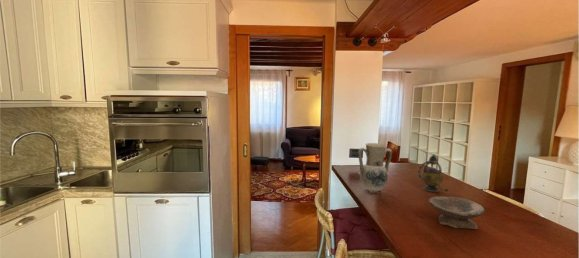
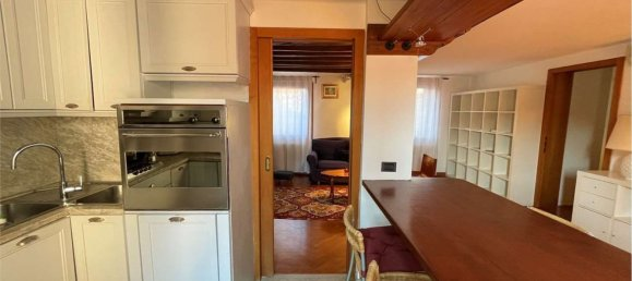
- teapot (435, 173)
- vase (374, 167)
- bowl (455, 213)
